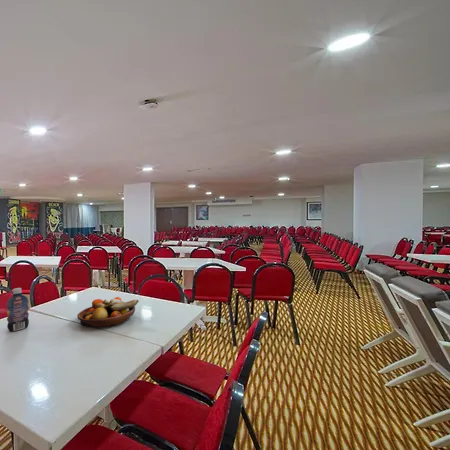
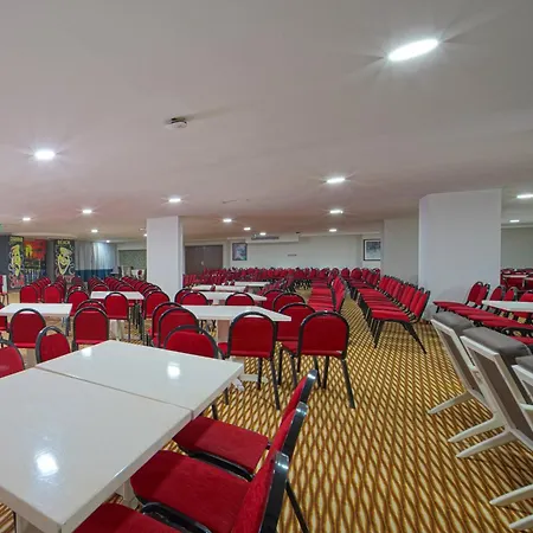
- fruit bowl (108, 308)
- bottle (17, 308)
